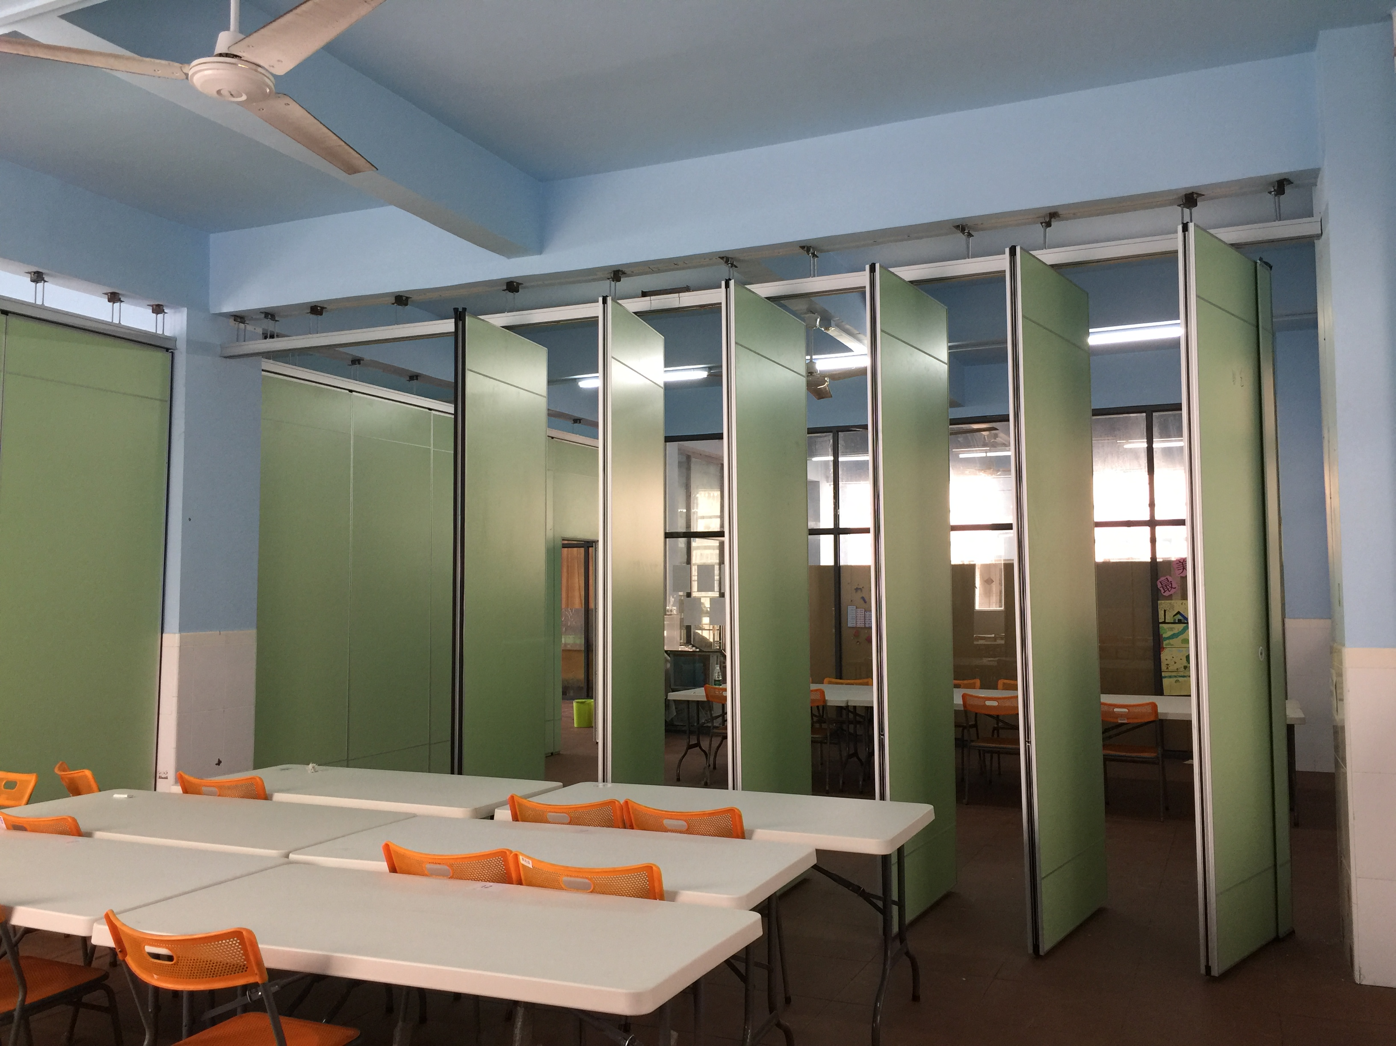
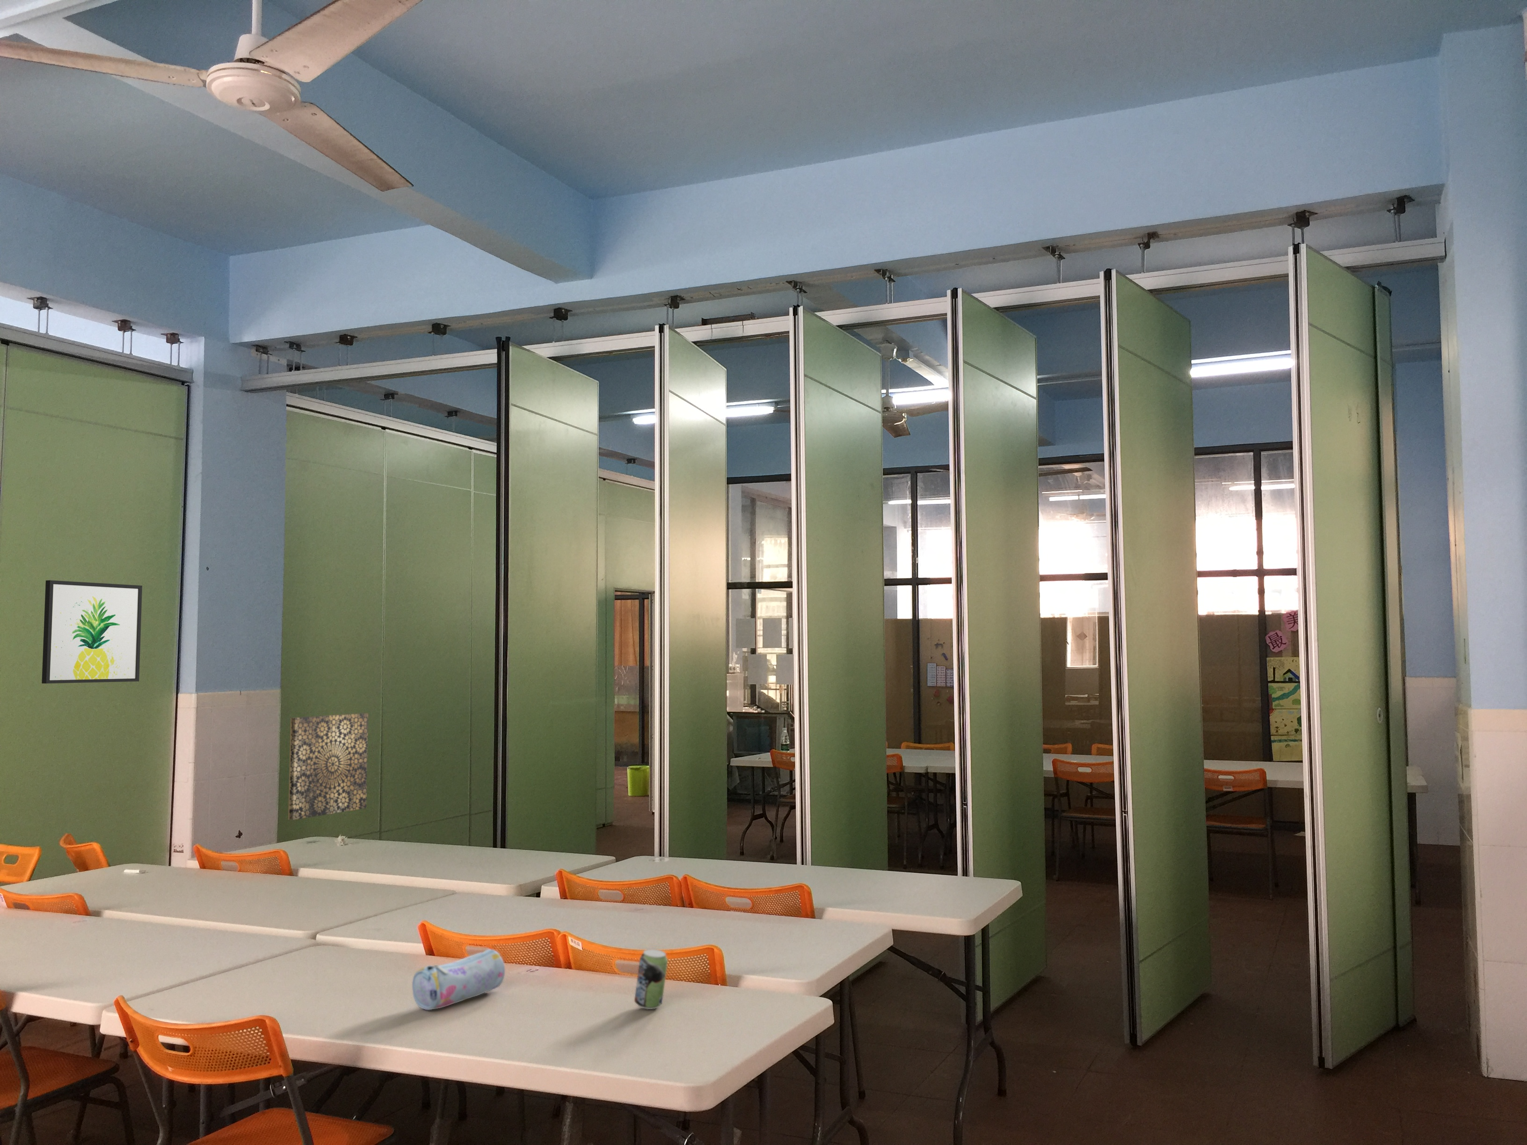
+ wall art (329, 764)
+ pencil case (459, 978)
+ beverage can (650, 979)
+ wall art (94, 633)
